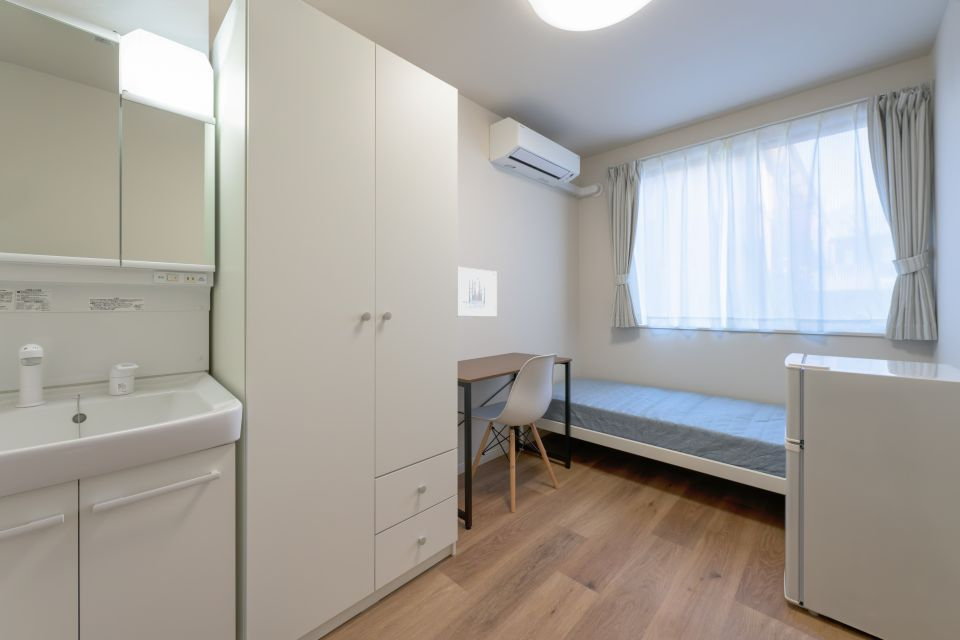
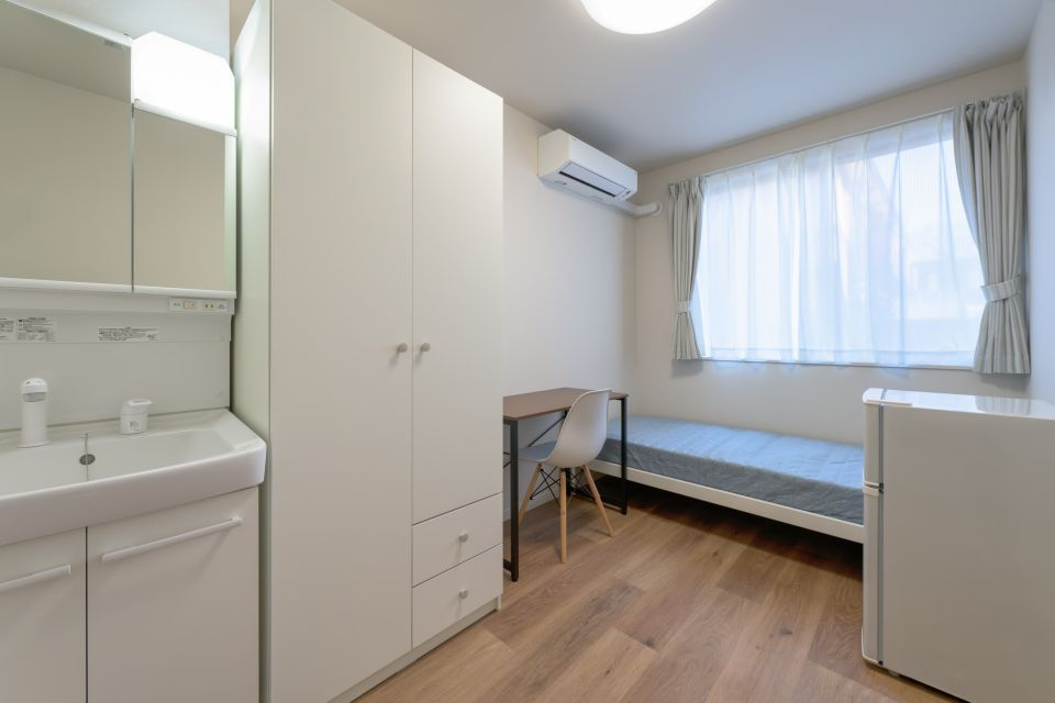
- wall art (476, 292)
